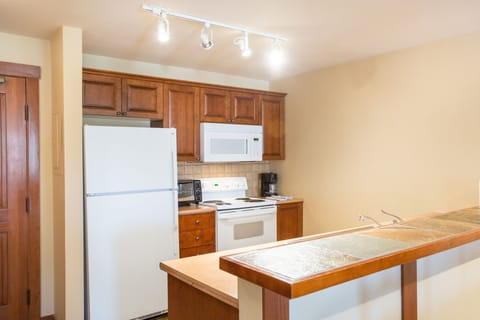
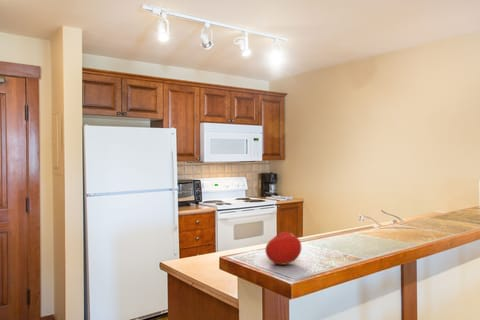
+ fruit (283, 246)
